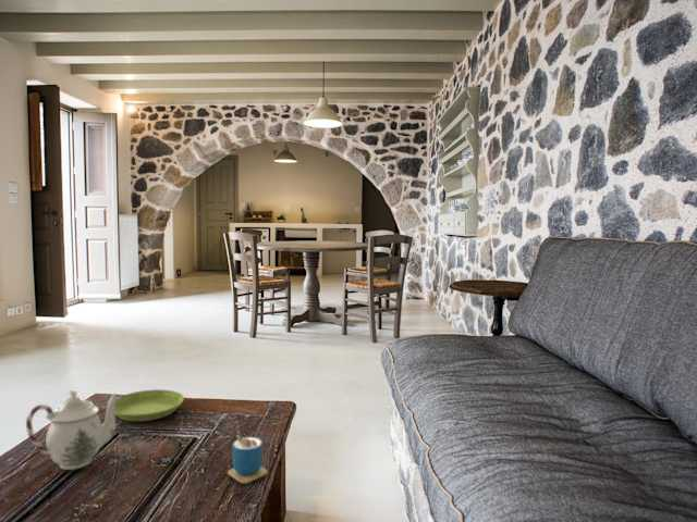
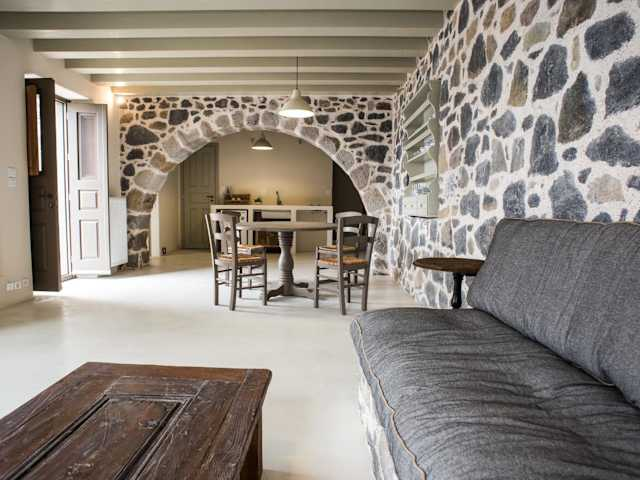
- teapot (76, 425)
- saucer (147, 406)
- cup (247, 447)
